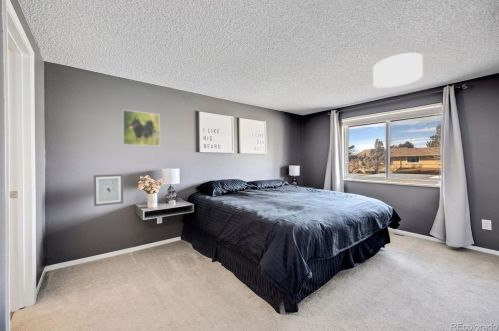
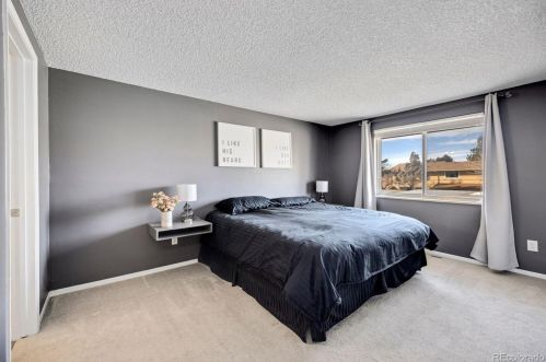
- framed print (142, 128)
- wall art (108, 189)
- ceiling light (396, 71)
